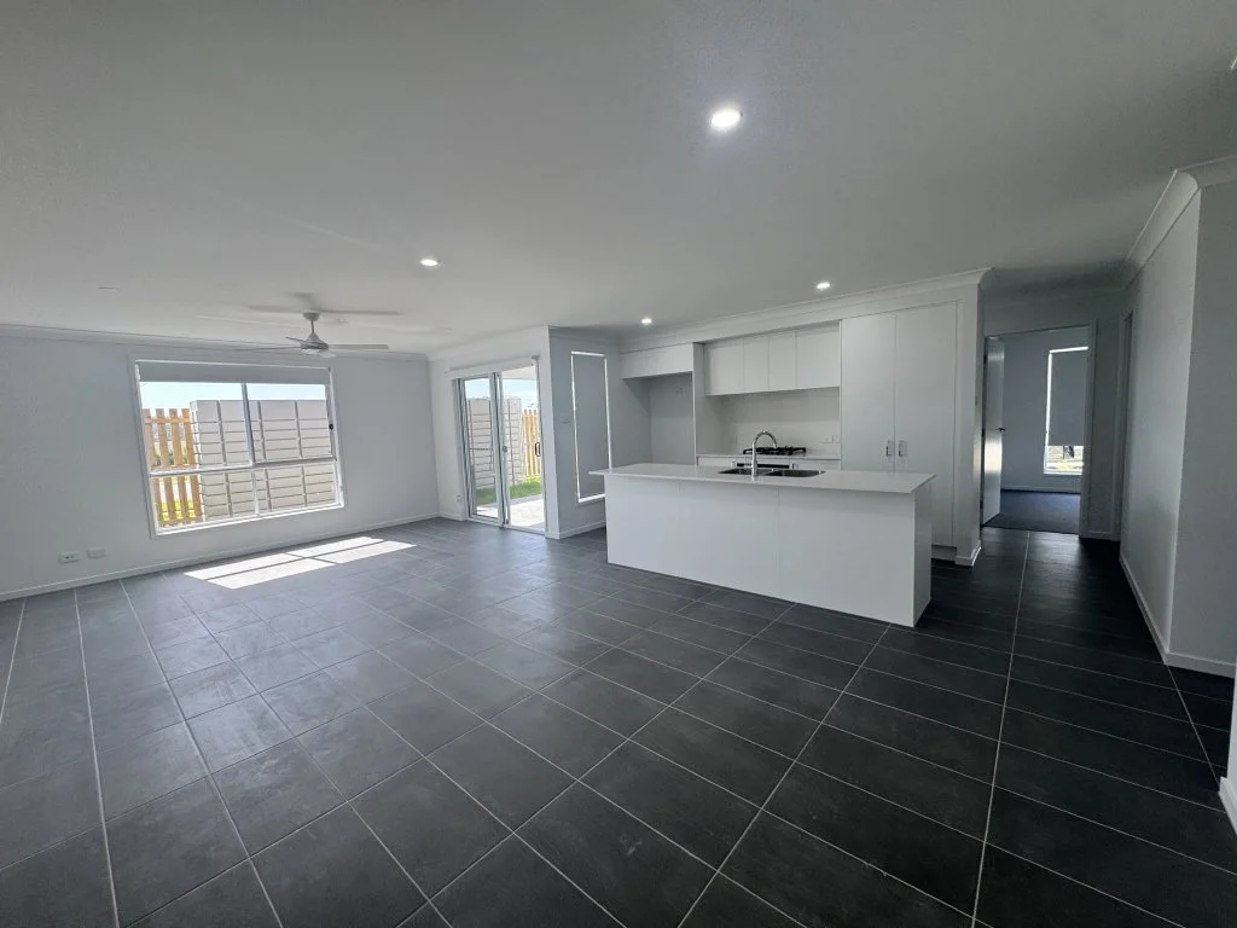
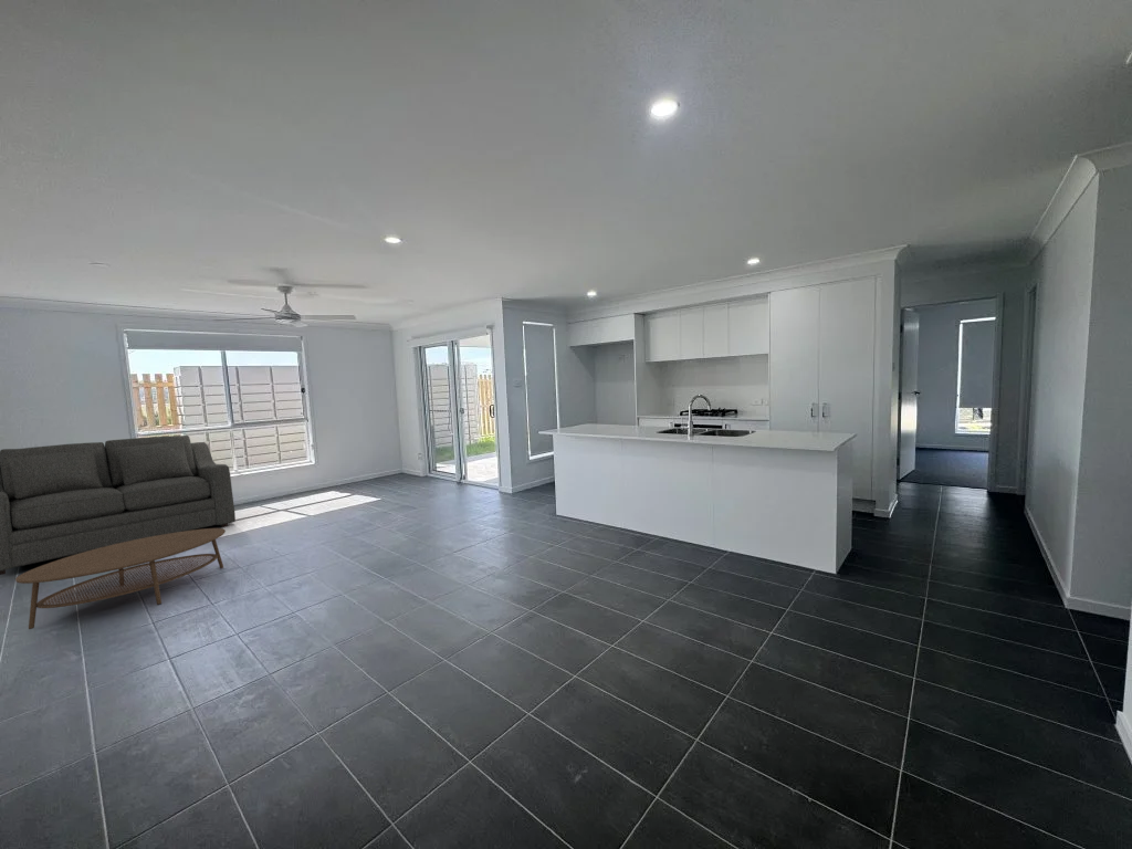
+ sofa (114, 490)
+ coffee table (137, 572)
